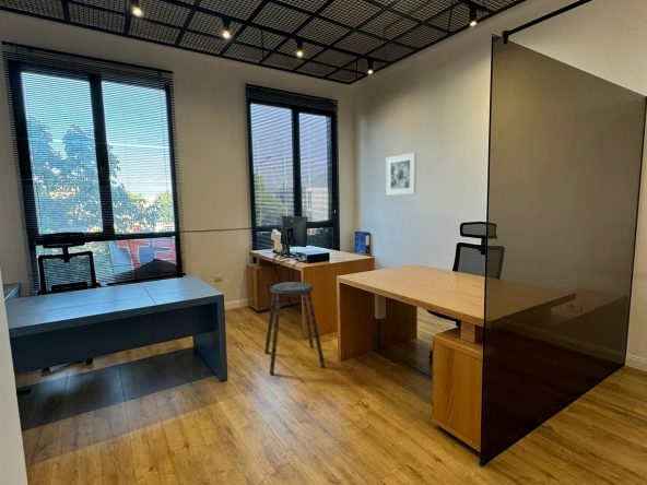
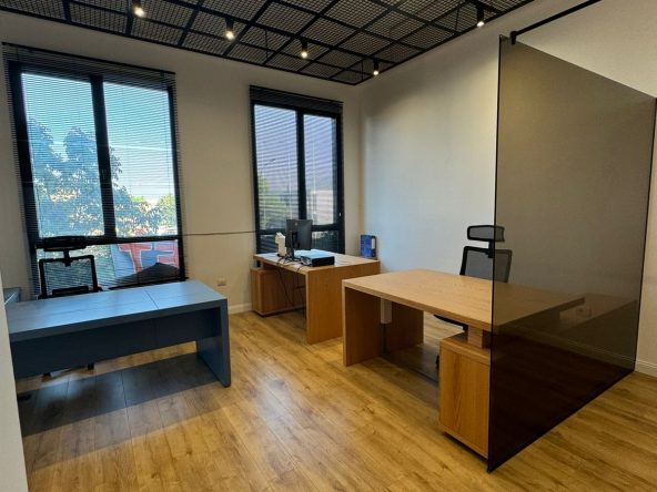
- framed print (400, 175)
- stool (306, 322)
